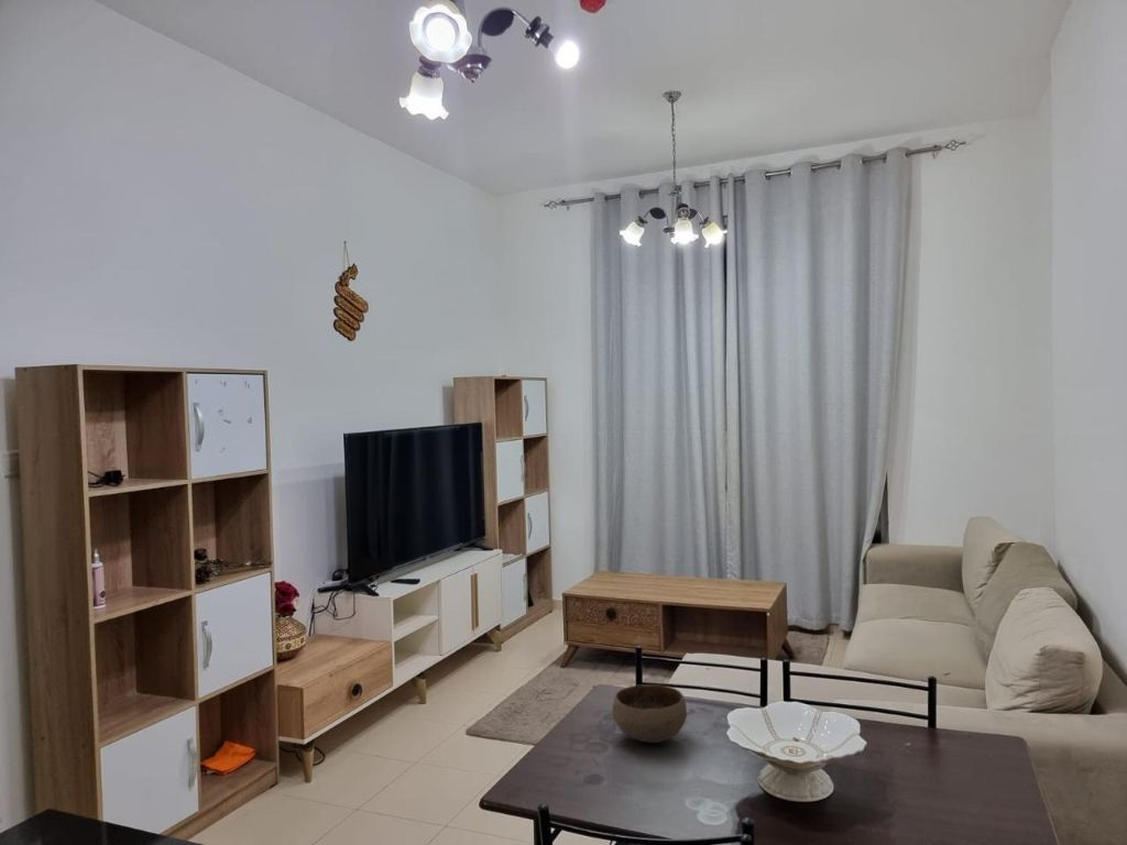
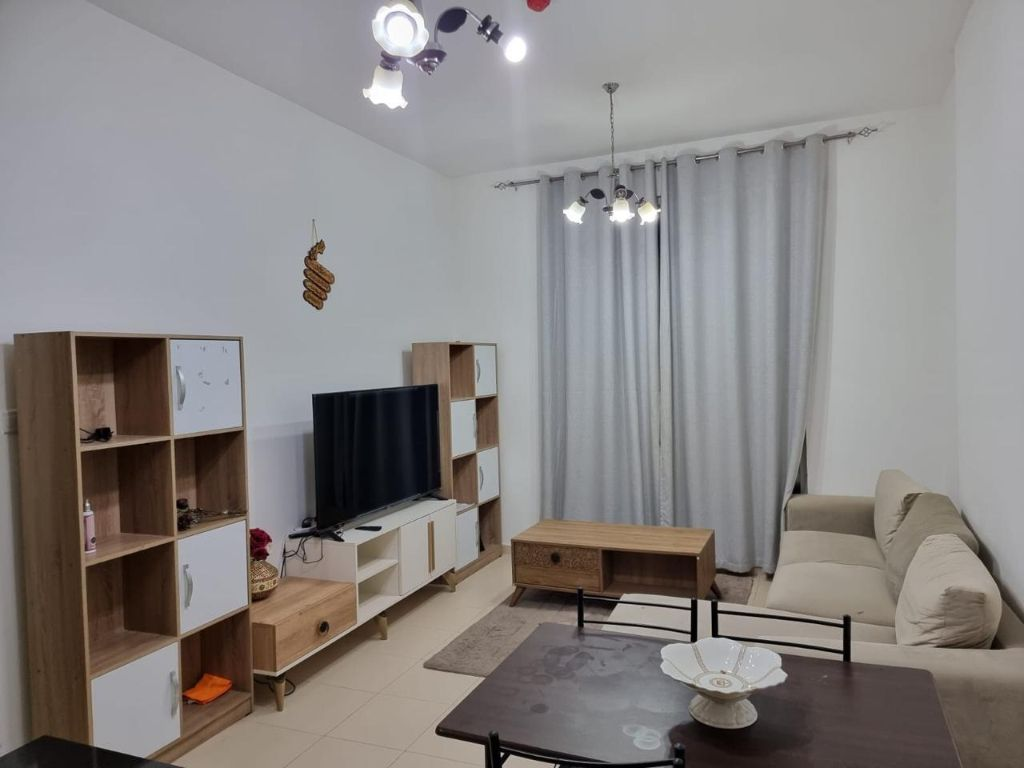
- bowl (649, 715)
